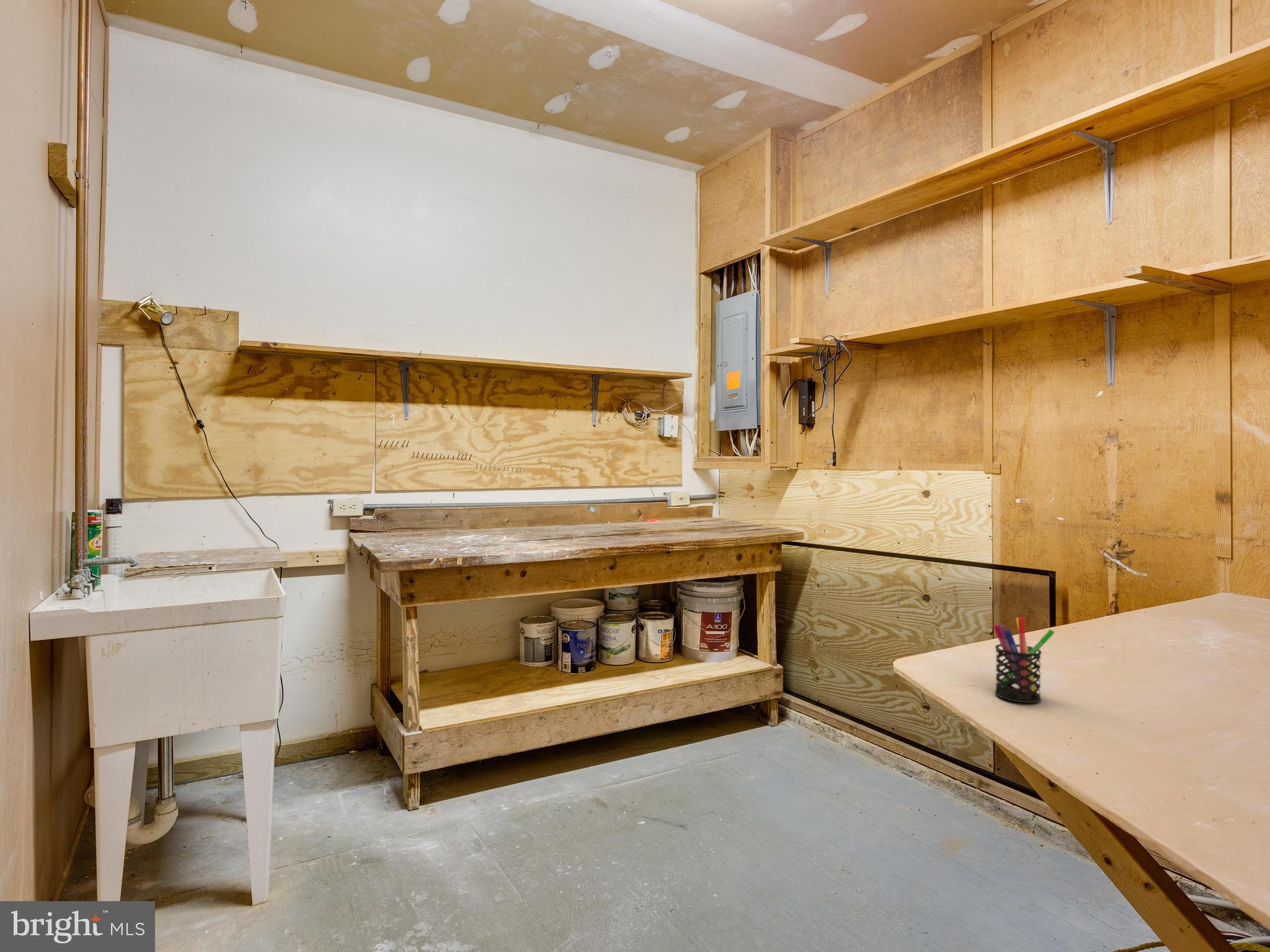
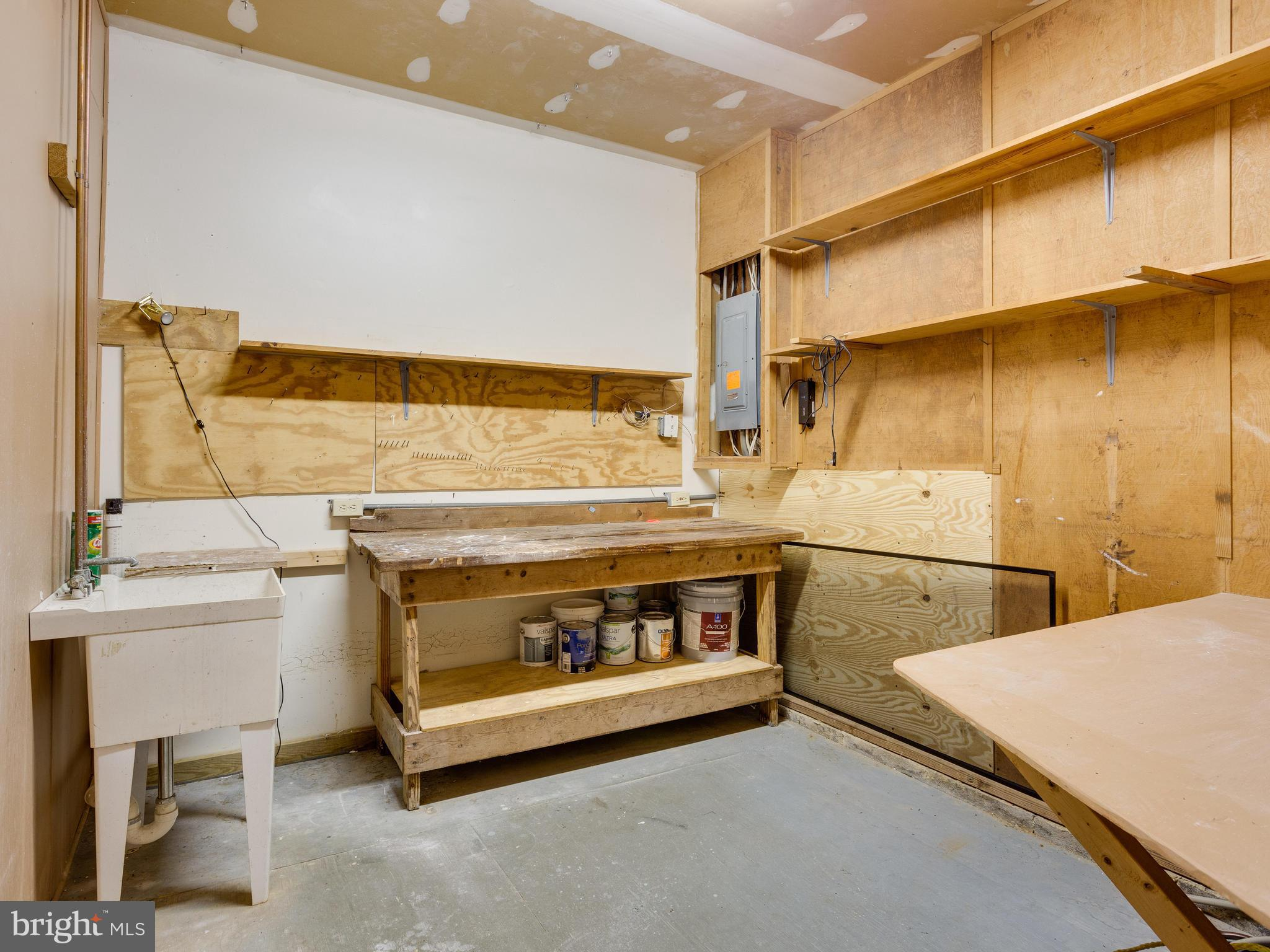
- pen holder (1023, 656)
